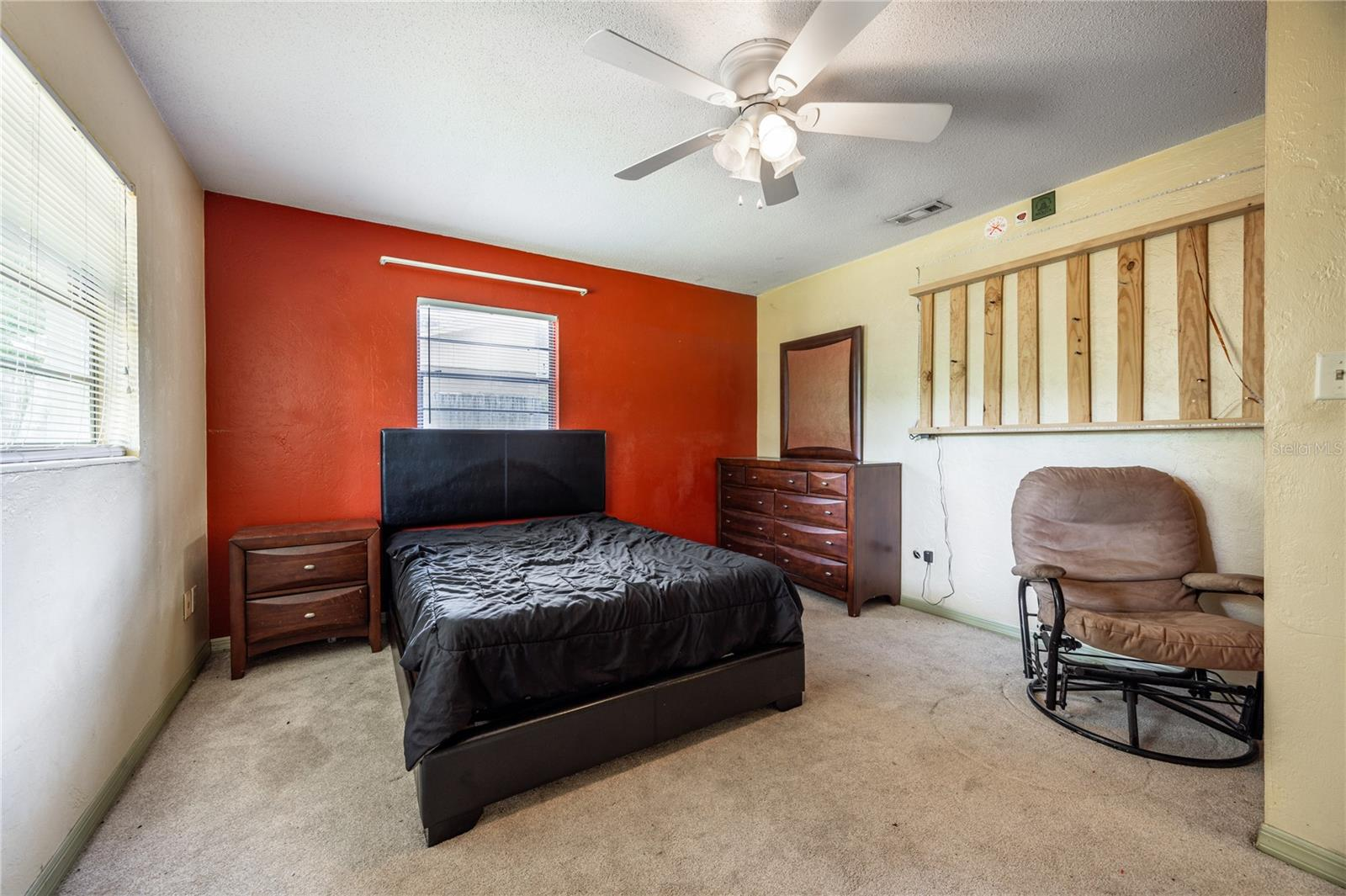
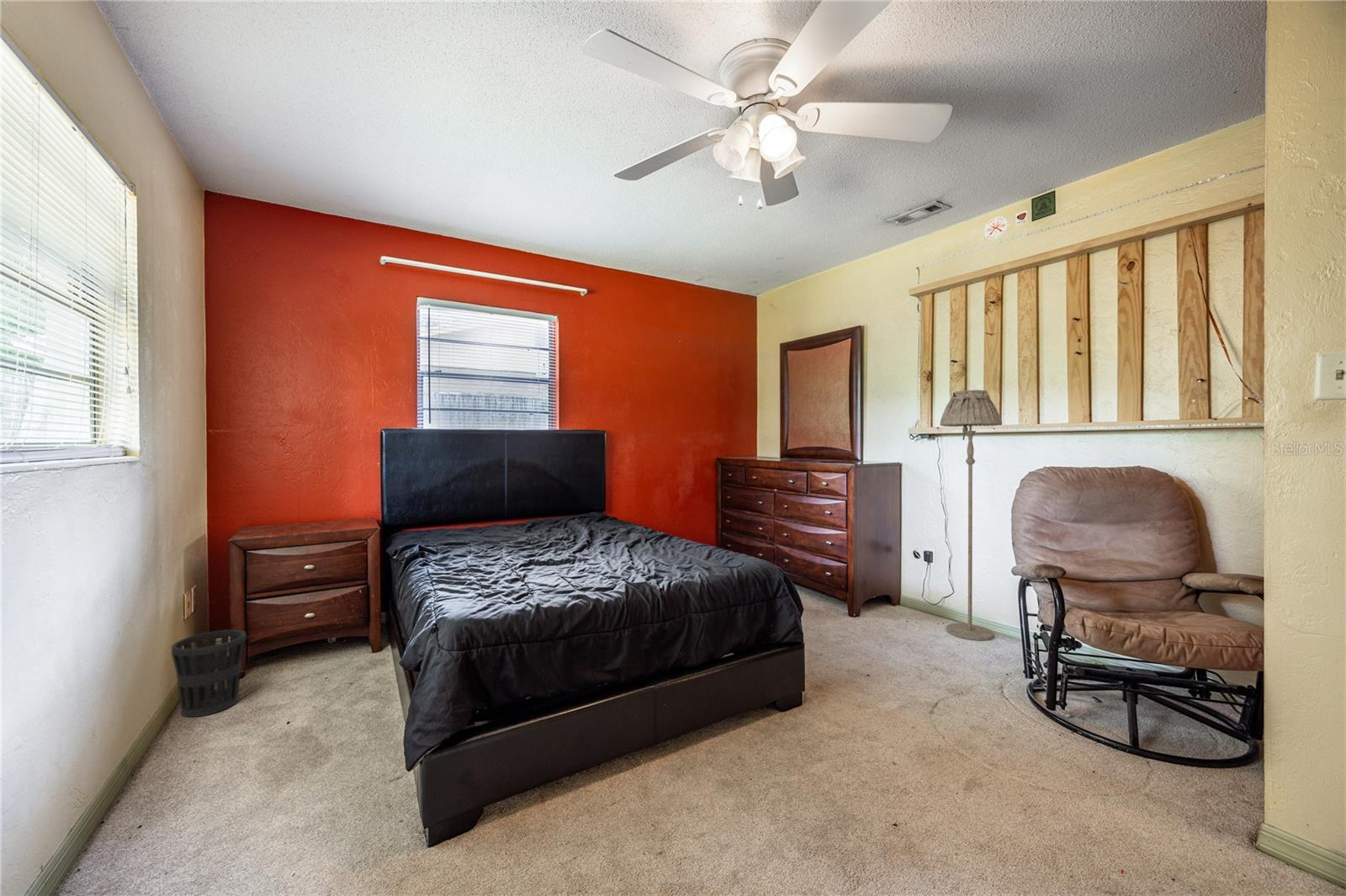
+ floor lamp (969, 512)
+ wastebasket (209, 672)
